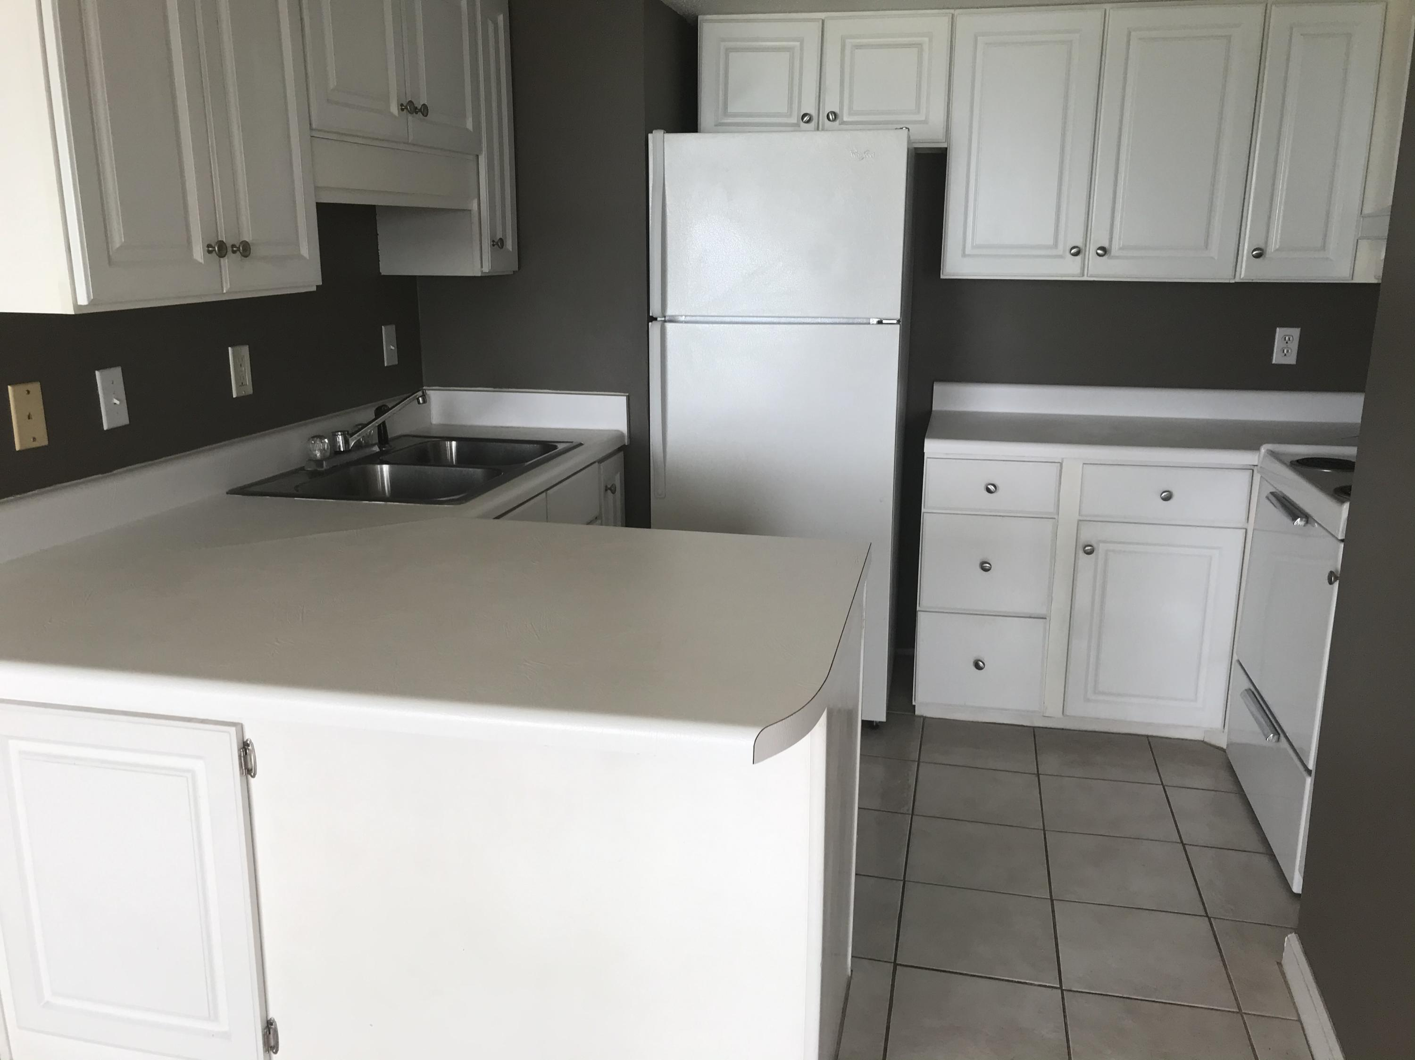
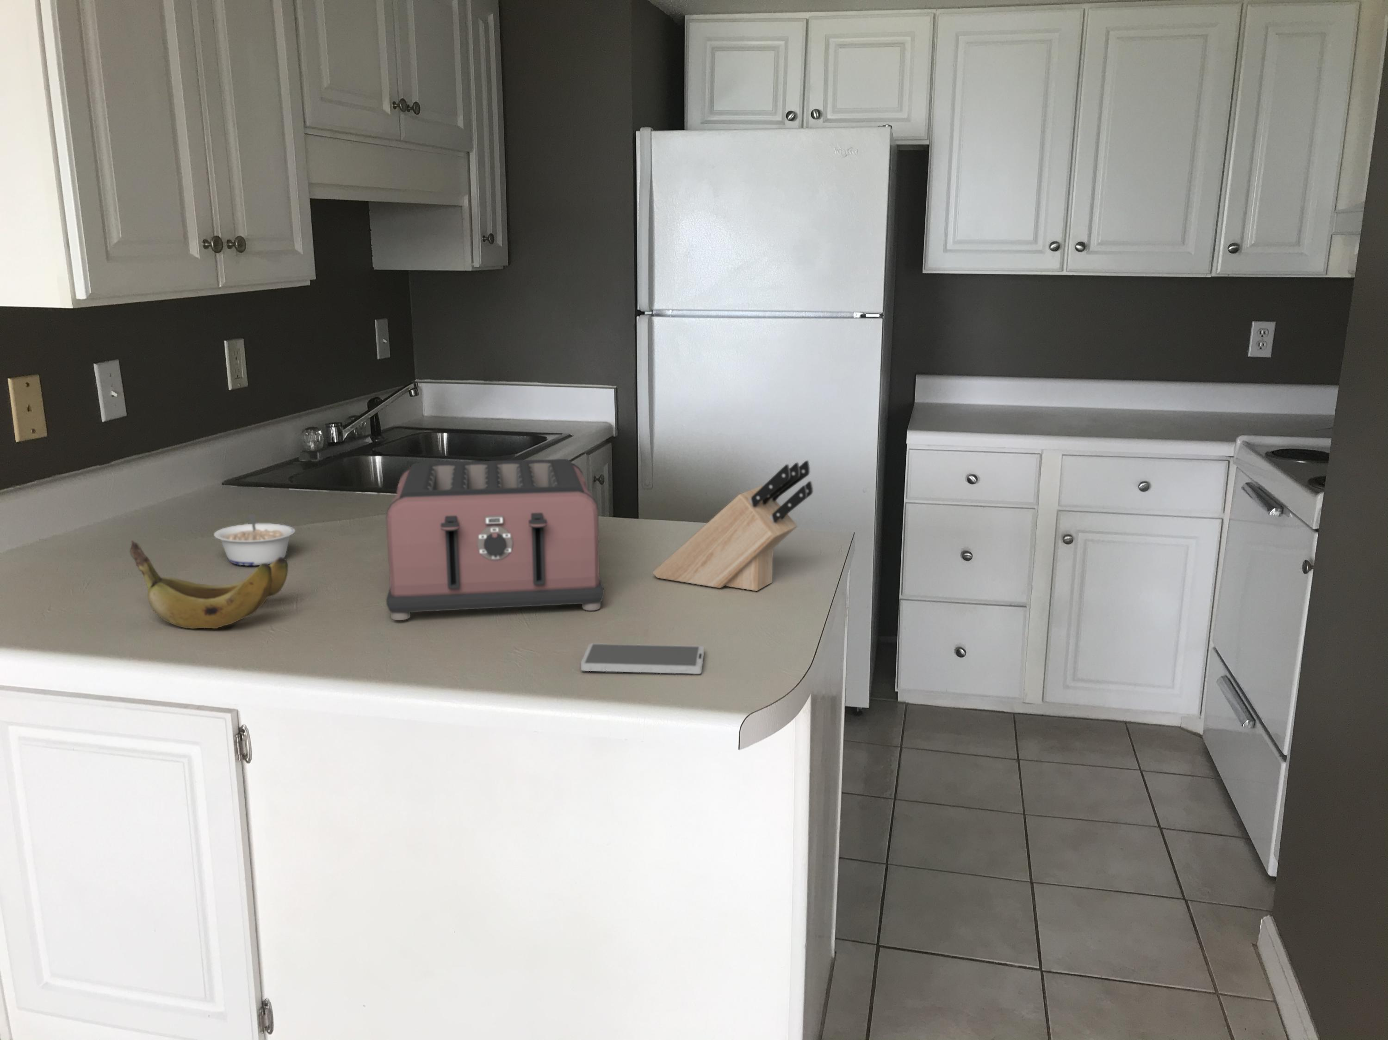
+ banana (219, 586)
+ toaster (495, 532)
+ smartphone (644, 659)
+ legume (254, 542)
+ knife block (734, 520)
